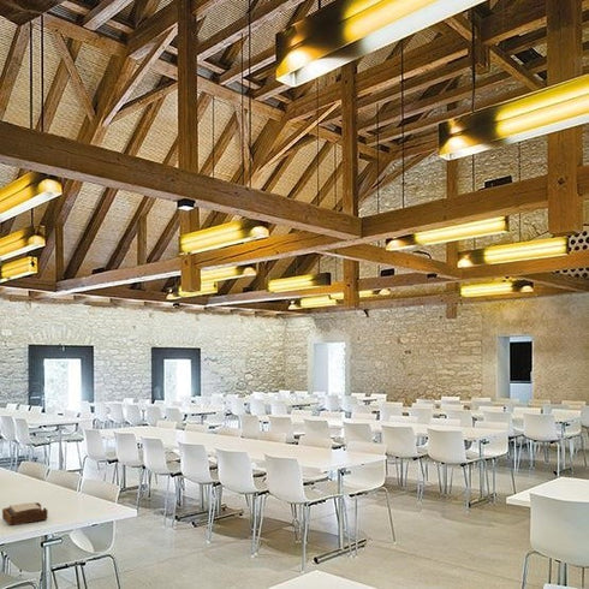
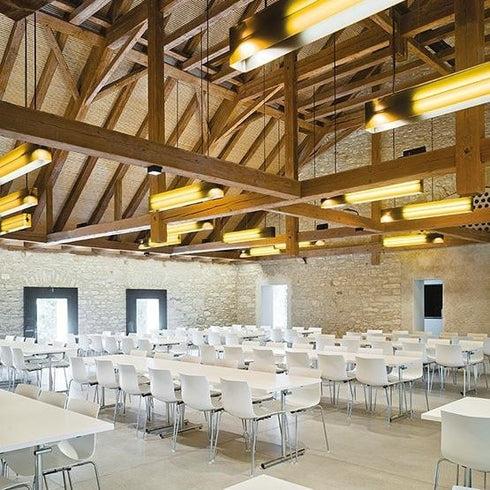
- napkin holder (24, 512)
